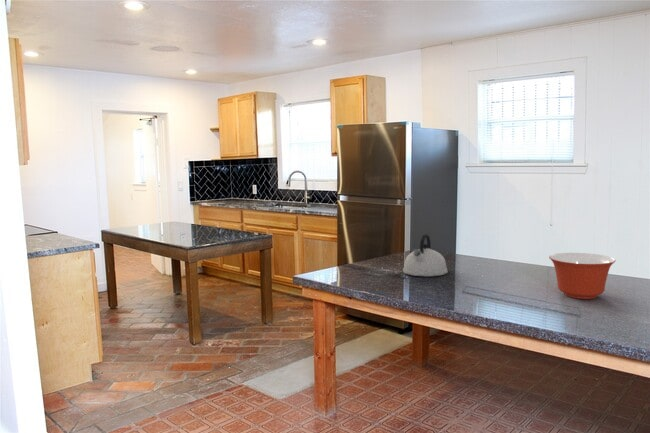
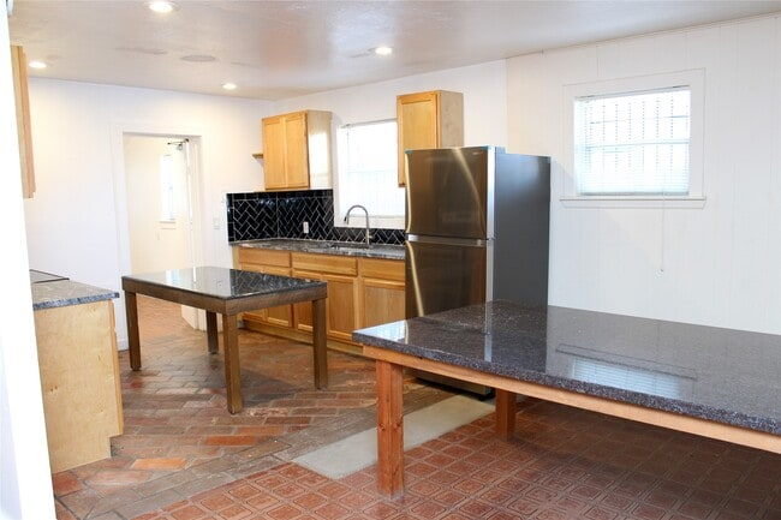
- kettle (424, 253)
- mixing bowl (581, 276)
